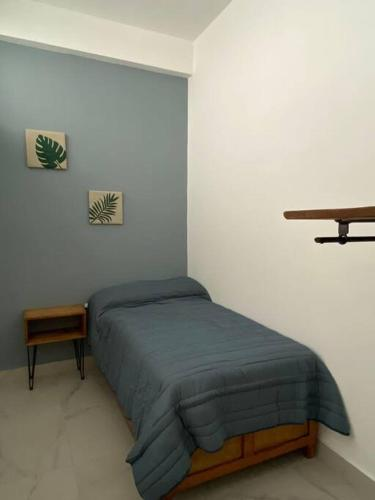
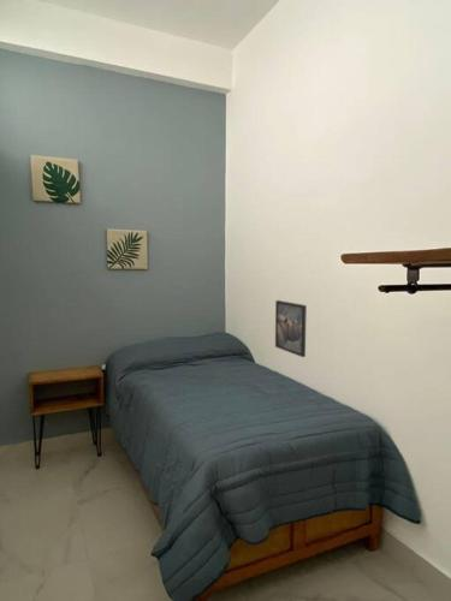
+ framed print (289, 327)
